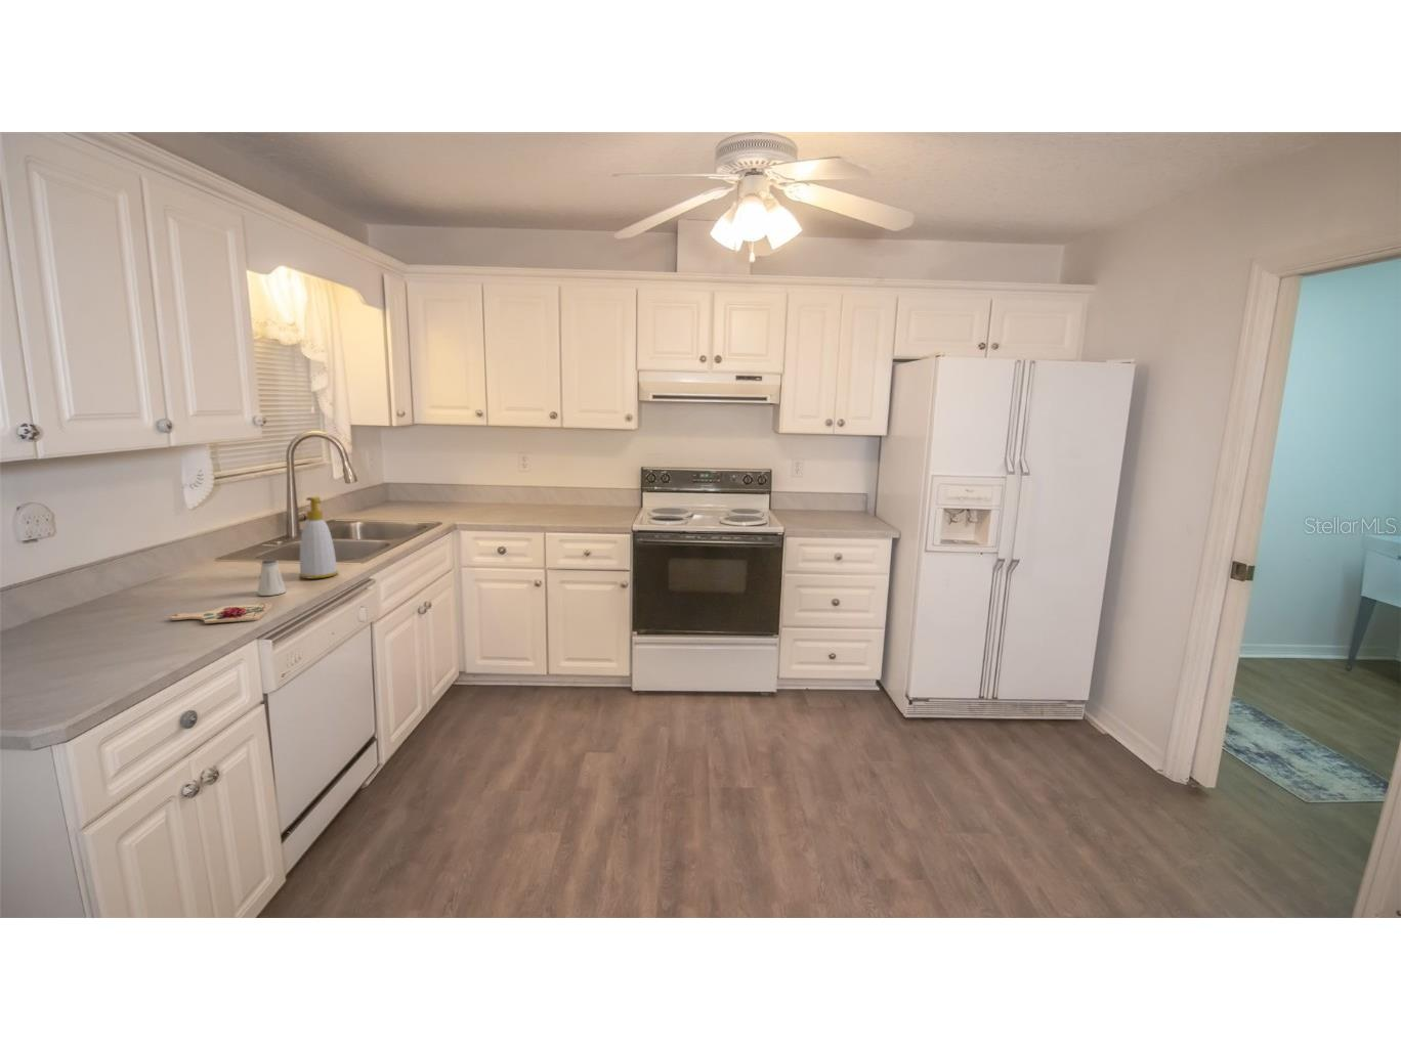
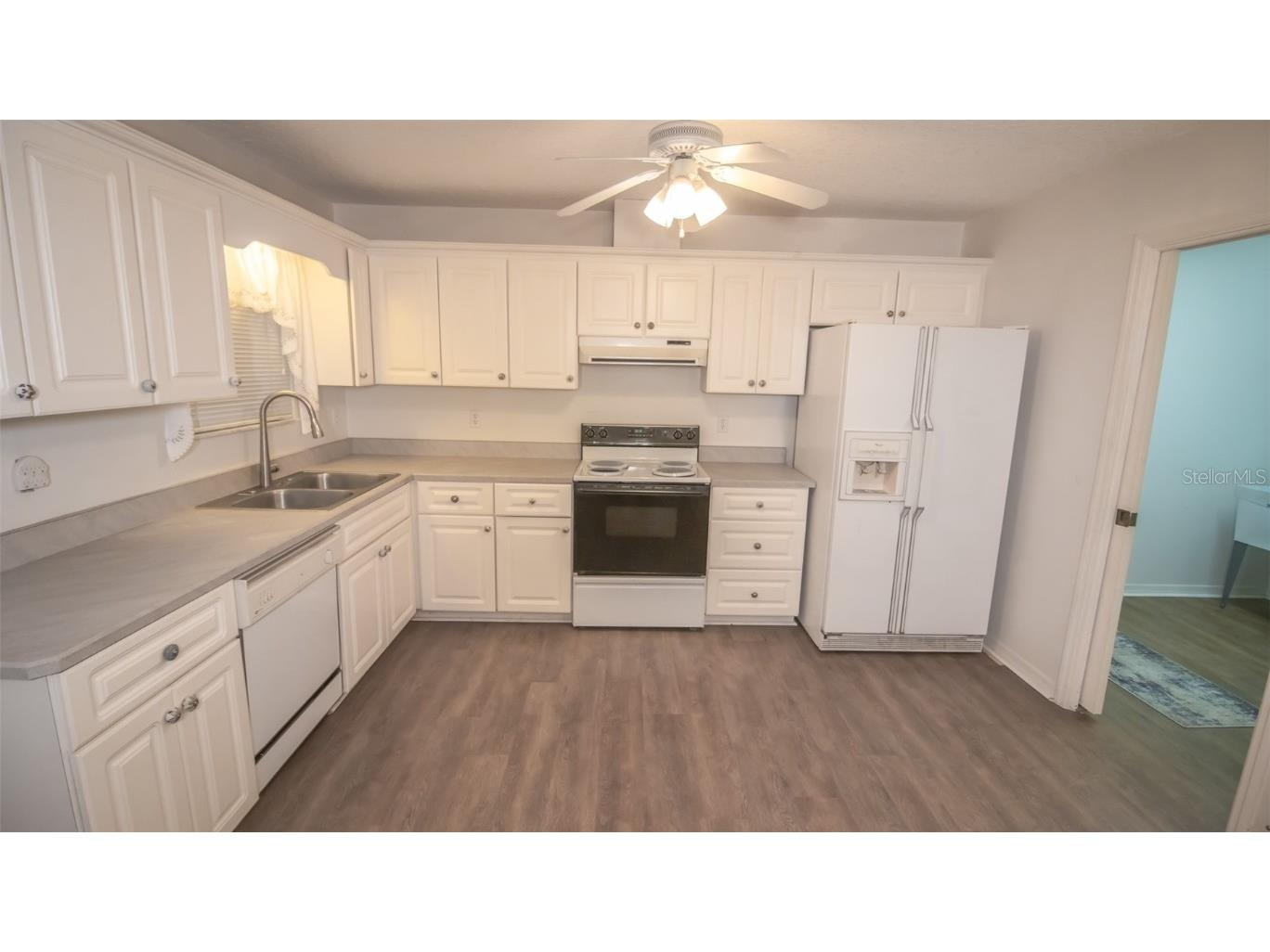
- saltshaker (270, 576)
- soap bottle (316, 536)
- cutting board (220, 611)
